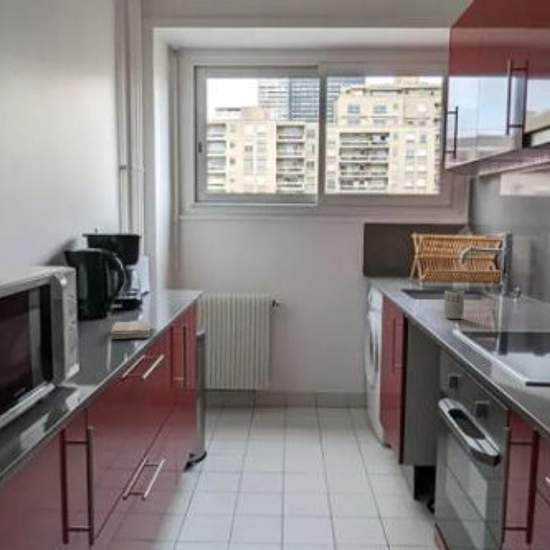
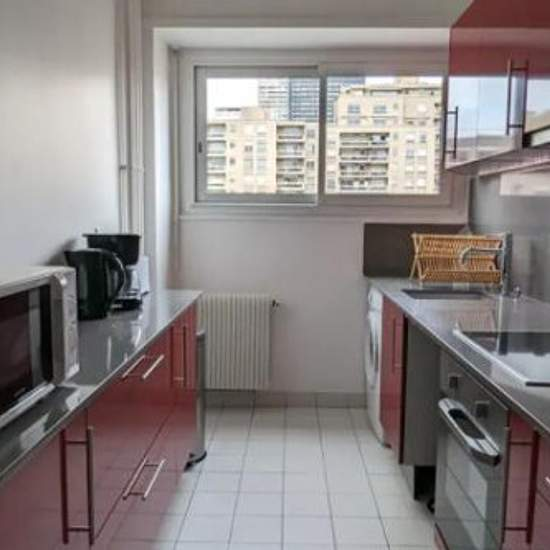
- washcloth (131, 328)
- cup (454, 304)
